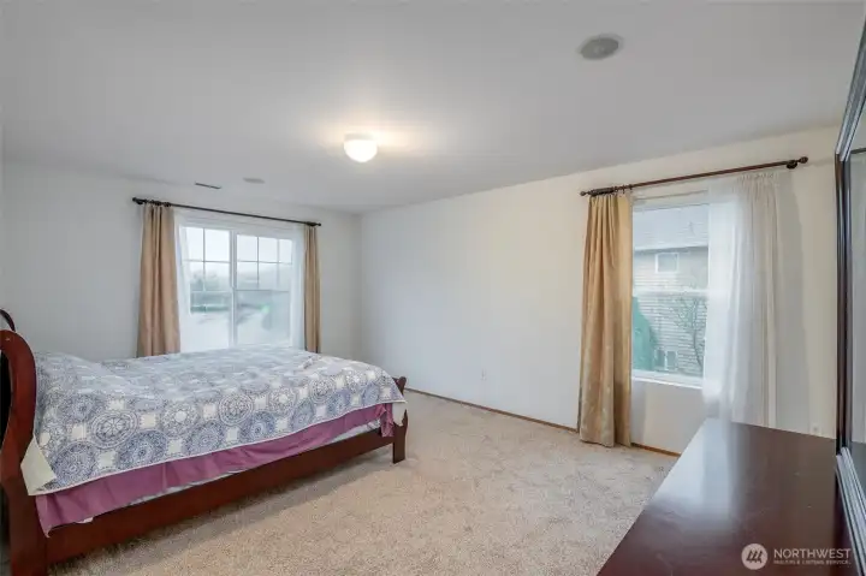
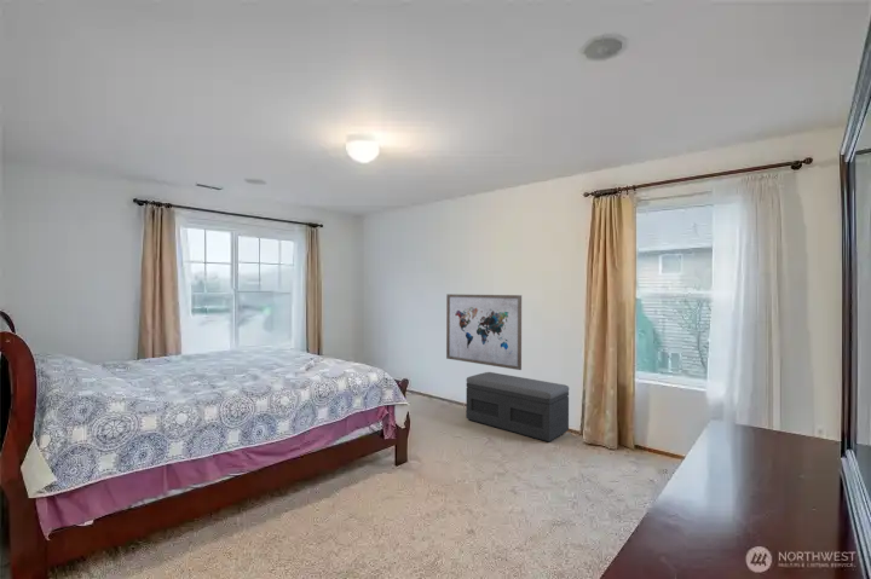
+ wall art (480, 329)
+ storage bench (515, 403)
